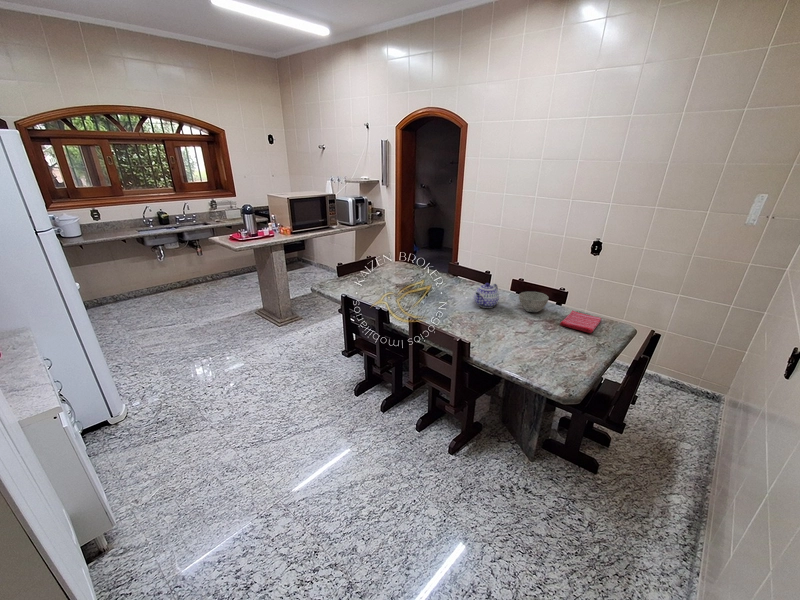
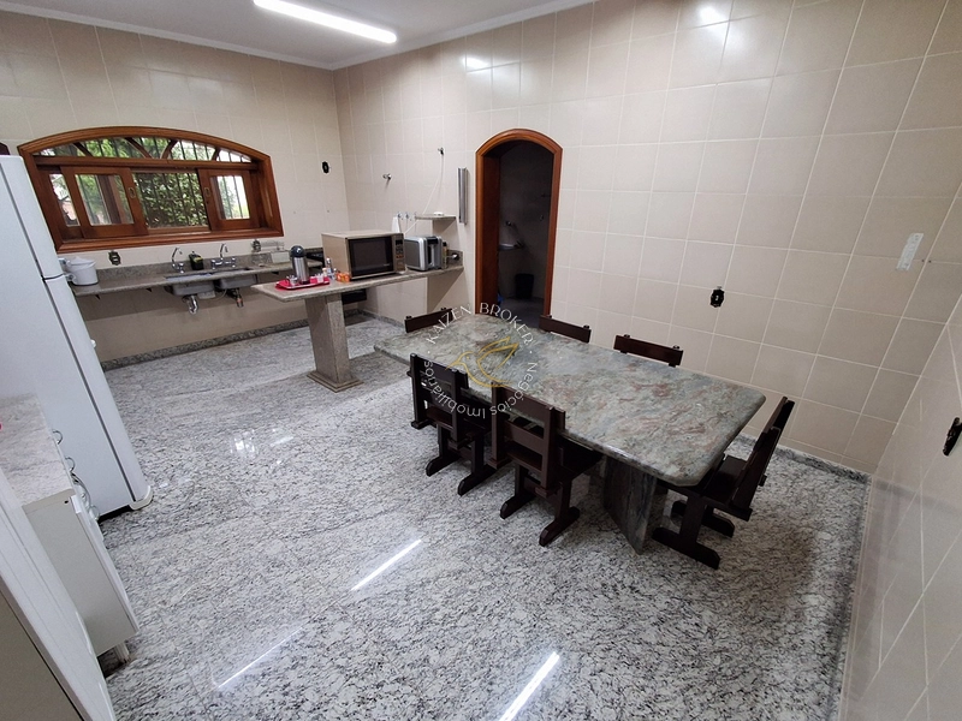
- teapot (486, 294)
- dish towel (581, 321)
- bowl (532, 302)
